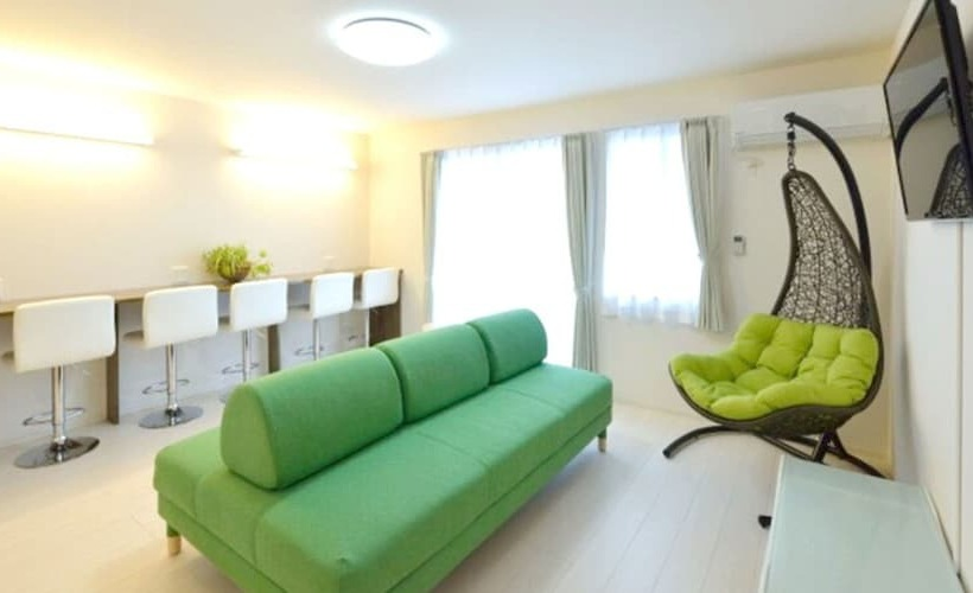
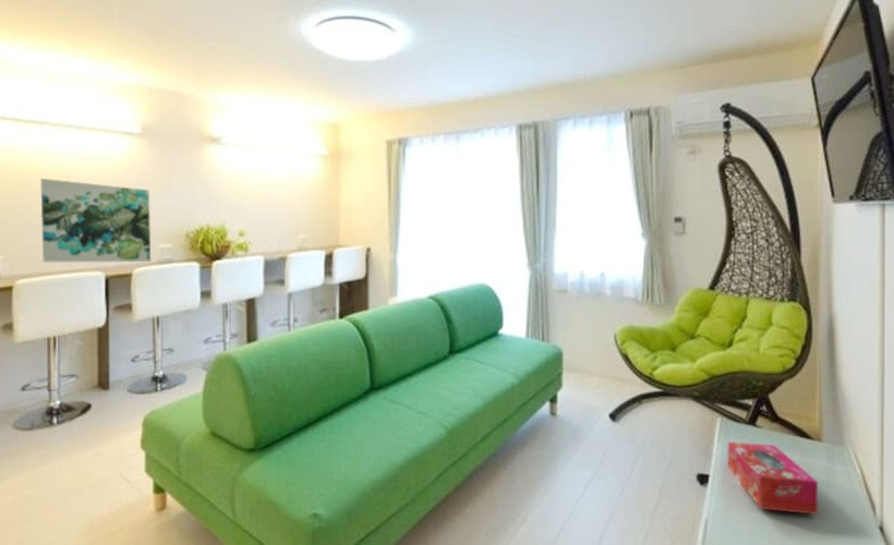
+ wall art (99, 223)
+ tissue box (768, 474)
